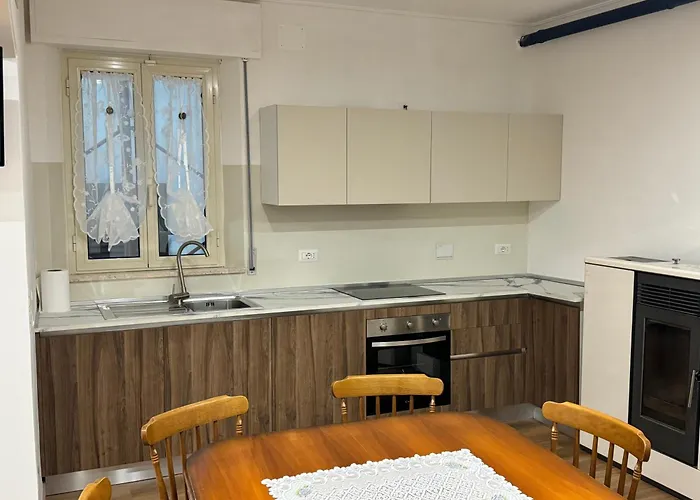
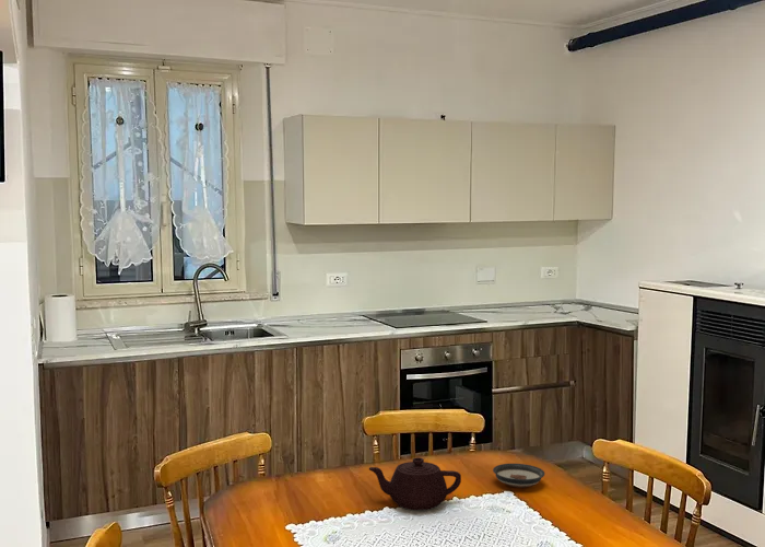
+ saucer (518, 477)
+ teapot (414, 480)
